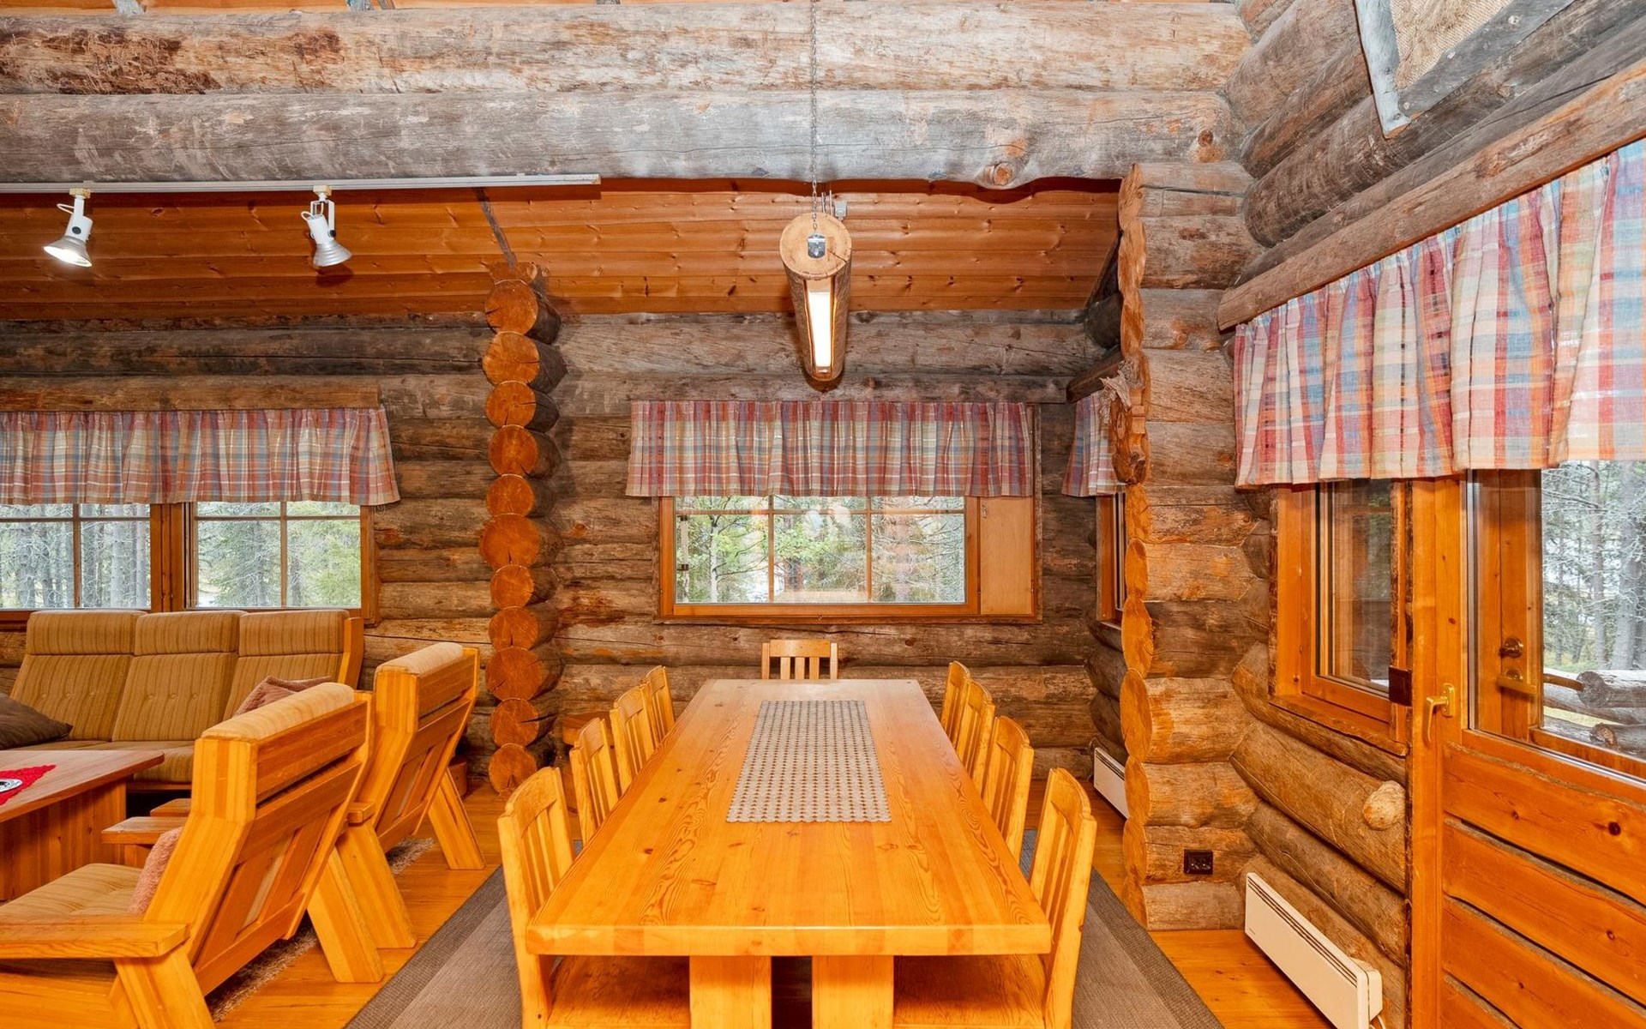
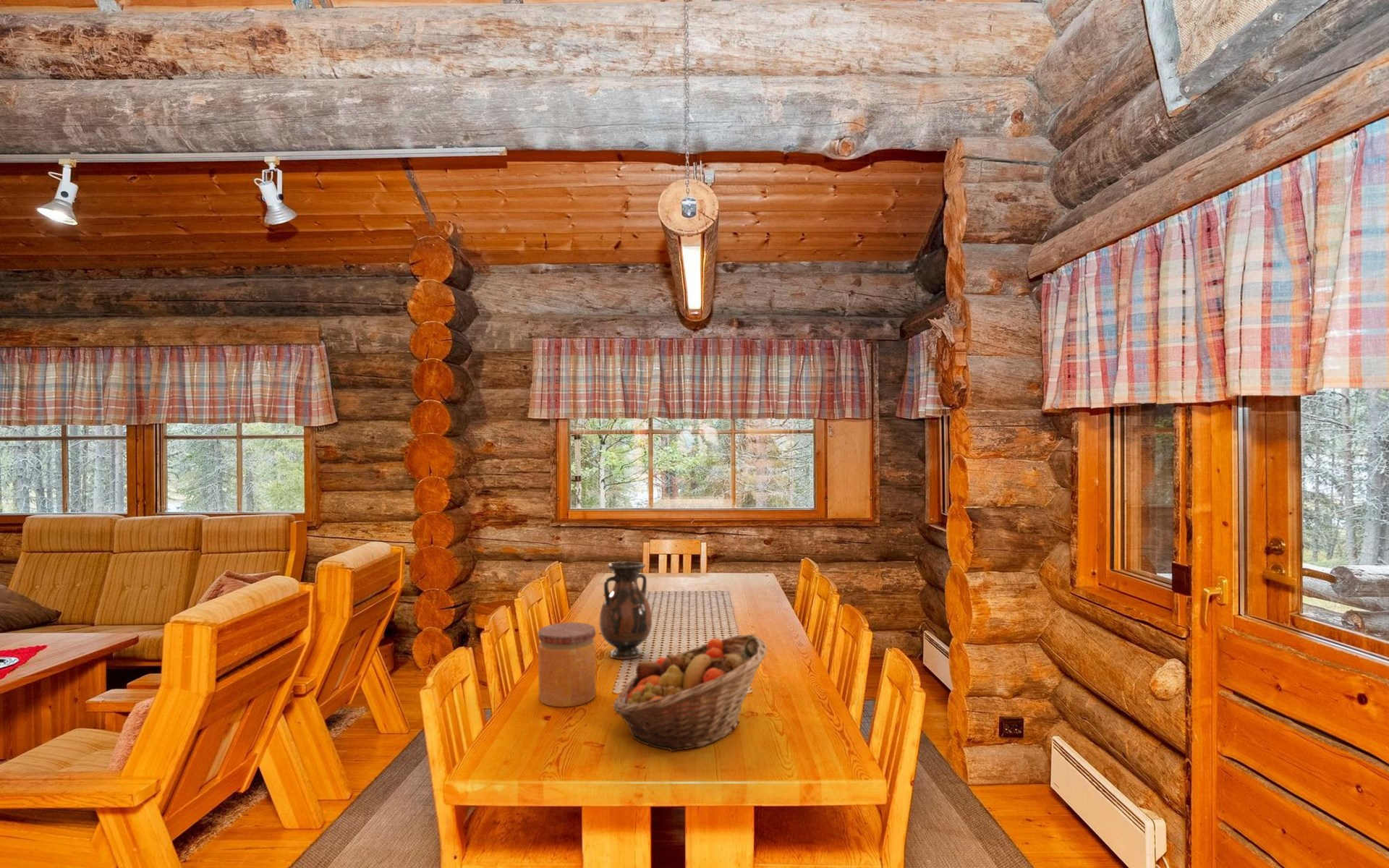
+ fruit basket (692, 684)
+ vase (626, 608)
+ jar (567, 663)
